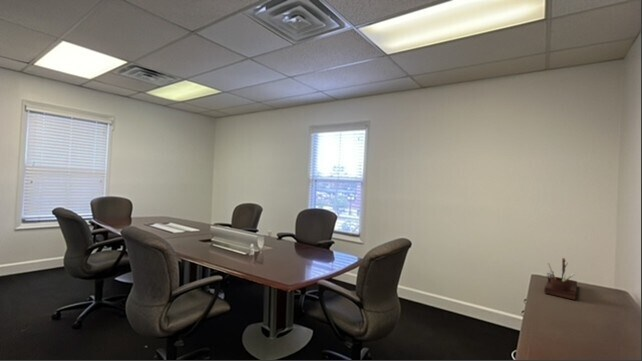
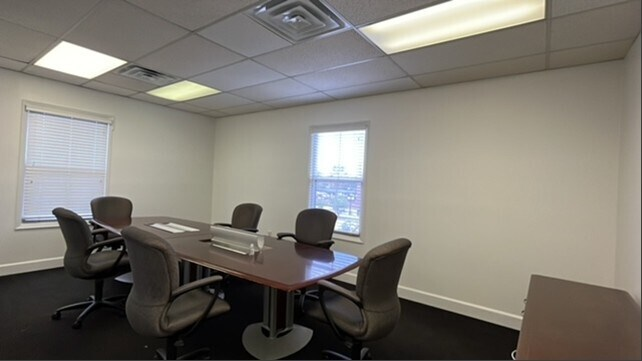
- desk organizer (562, 275)
